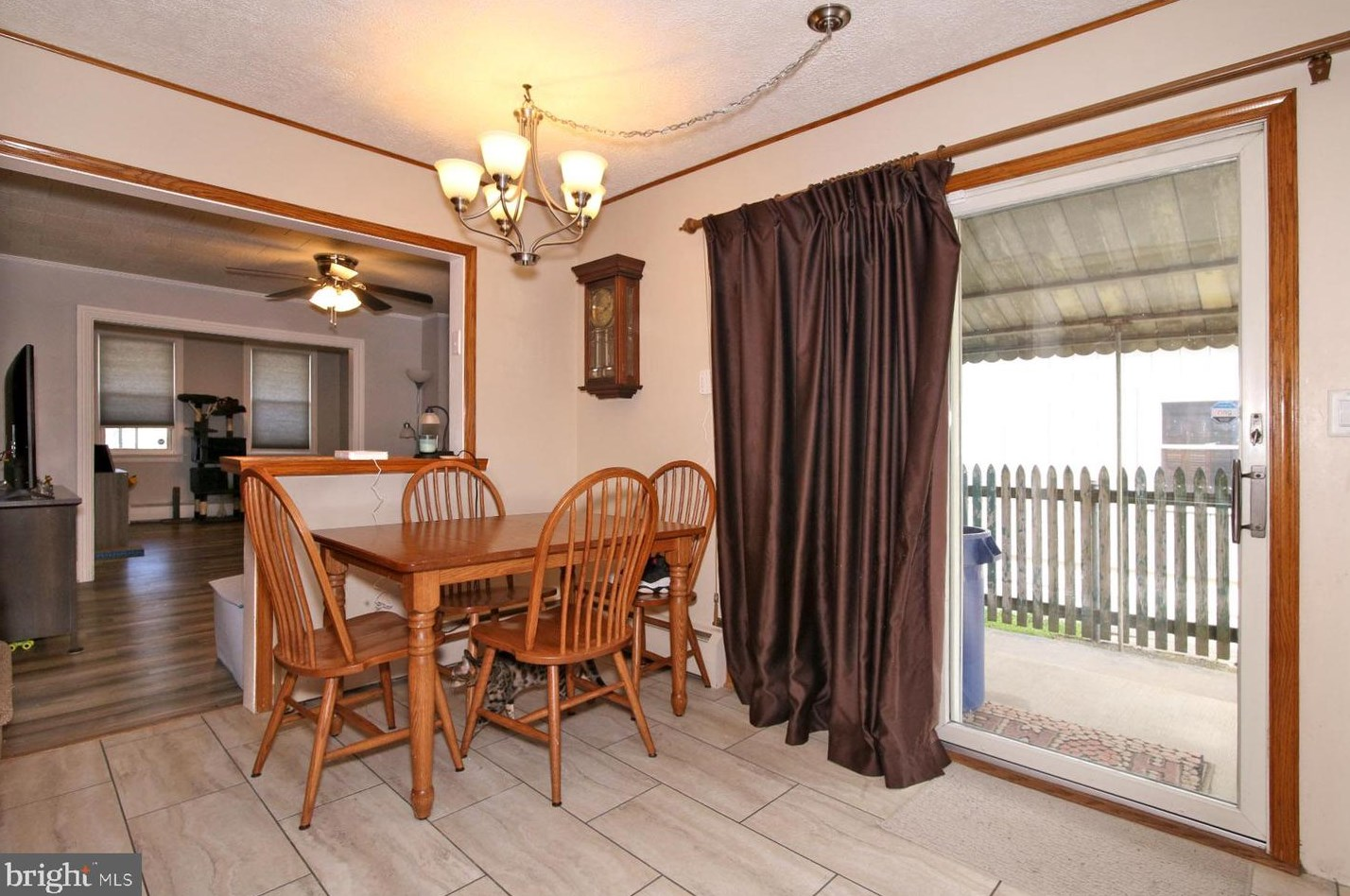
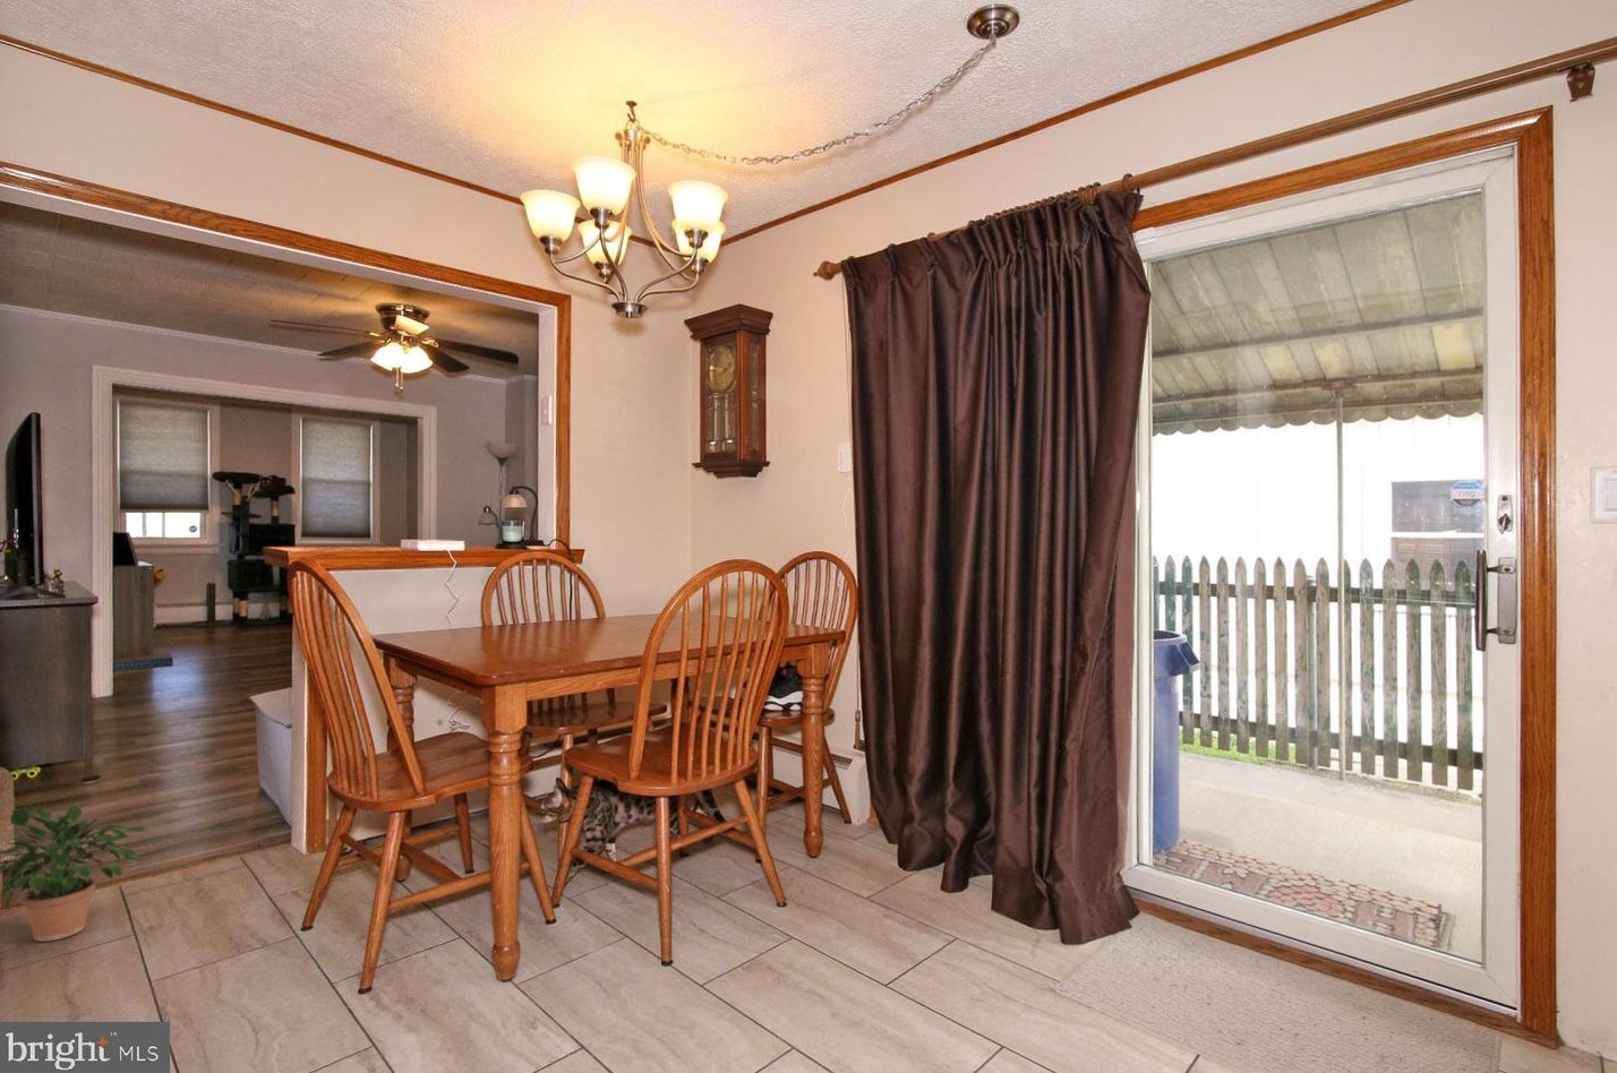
+ potted plant (73, 861)
